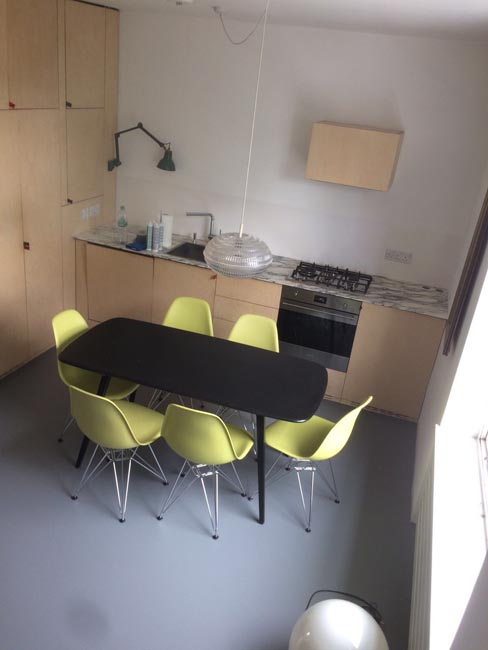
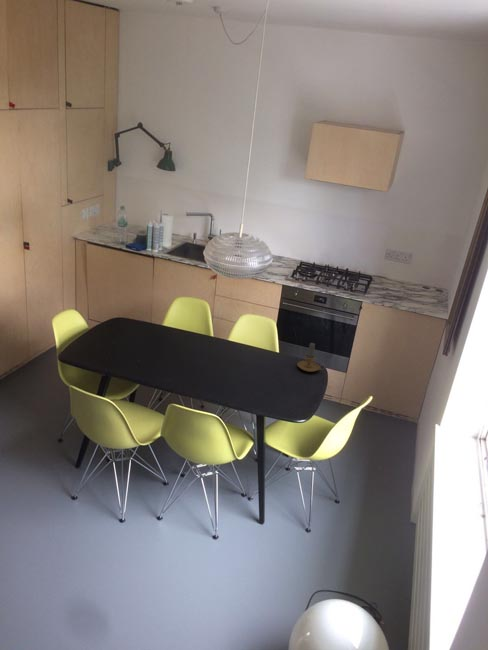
+ candle (312, 356)
